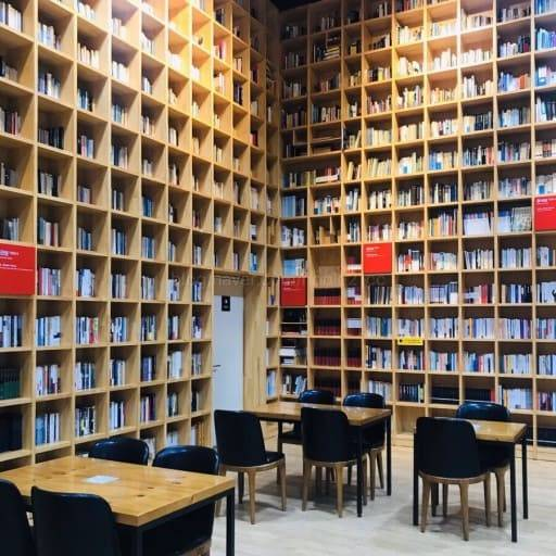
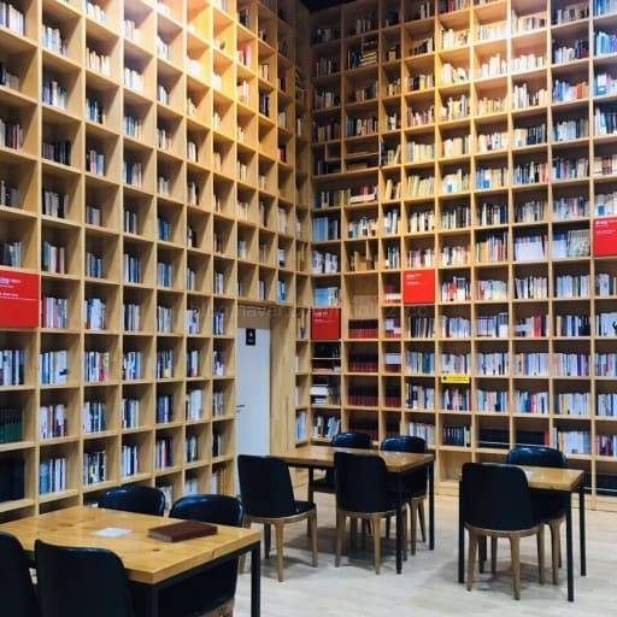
+ notebook (182, 530)
